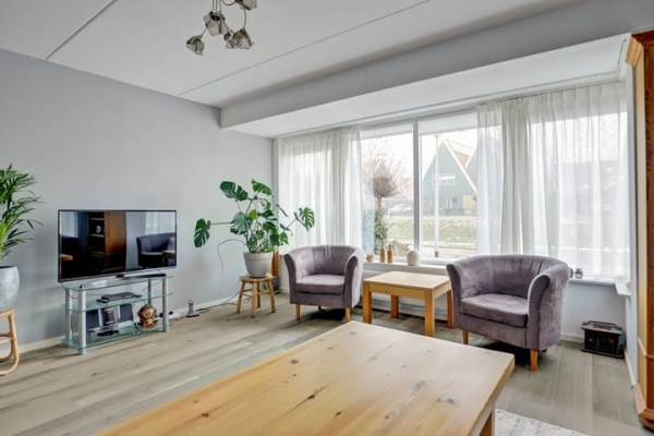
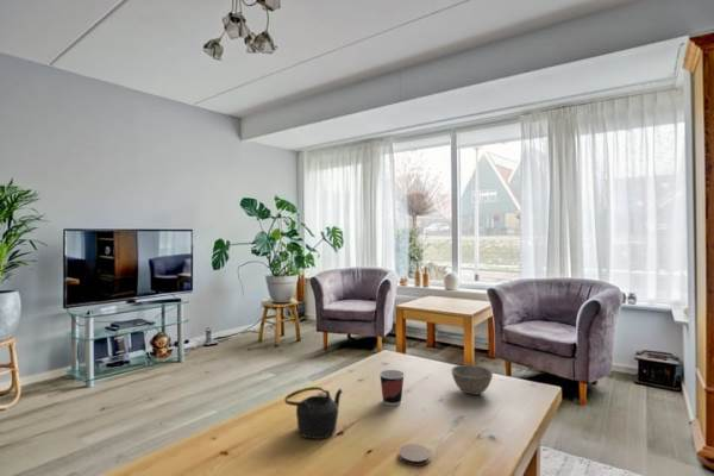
+ cup (392, 387)
+ bowl (471, 381)
+ teapot (318, 411)
+ coaster (414, 453)
